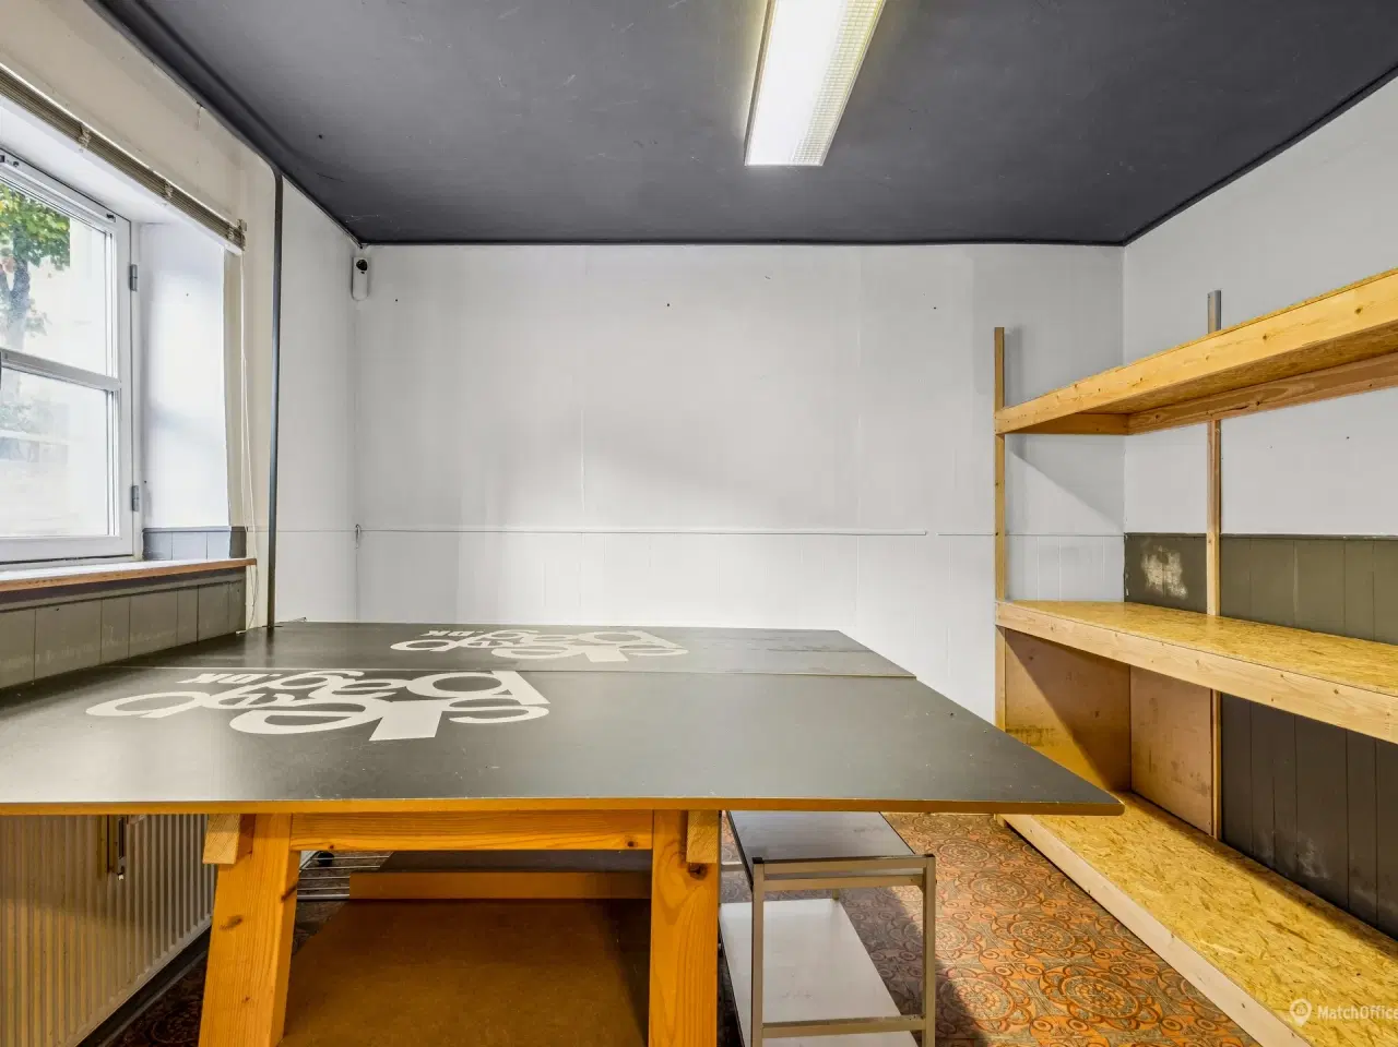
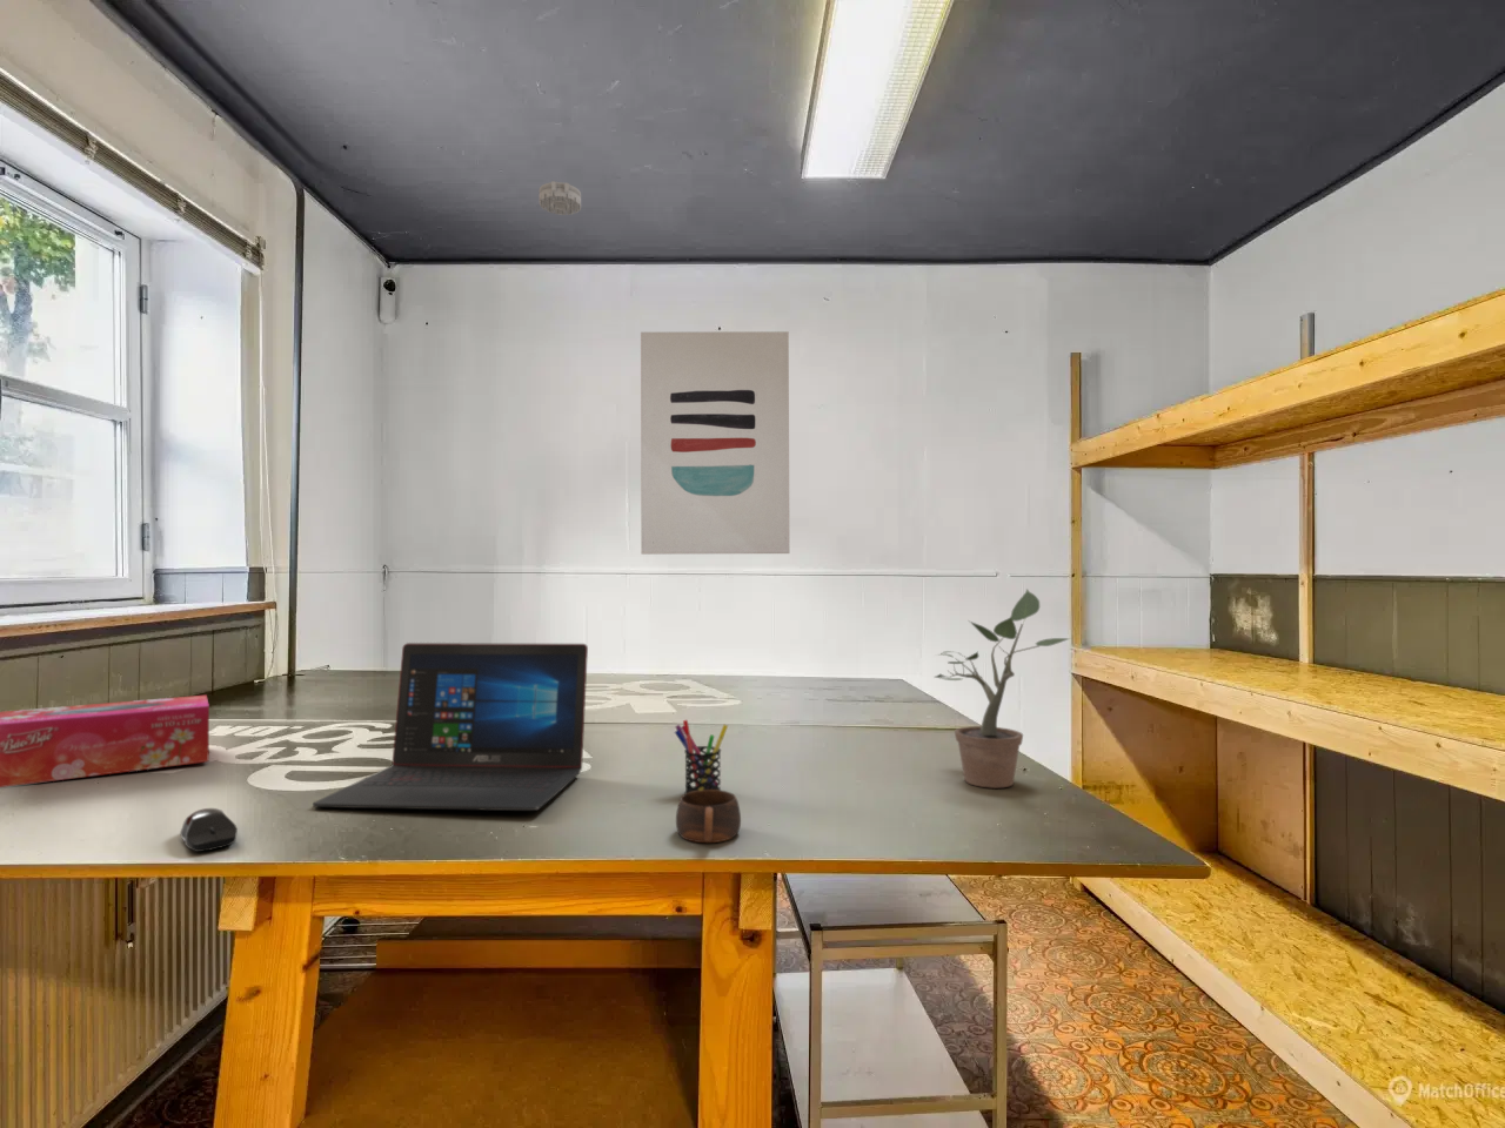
+ wall art (715, 443)
+ cup (705, 818)
+ pen holder (702, 757)
+ tissue box (105, 737)
+ smoke detector (559, 198)
+ potted plant (987, 686)
+ laptop (462, 718)
+ computer mouse (209, 826)
